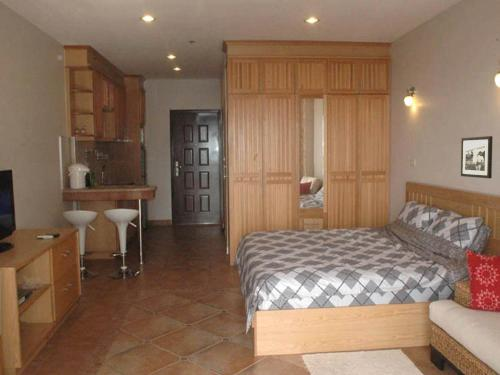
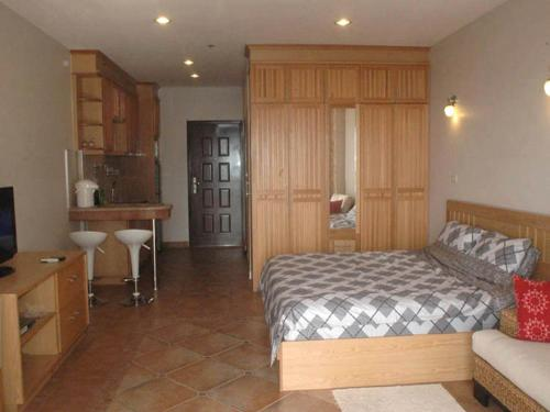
- picture frame (475, 157)
